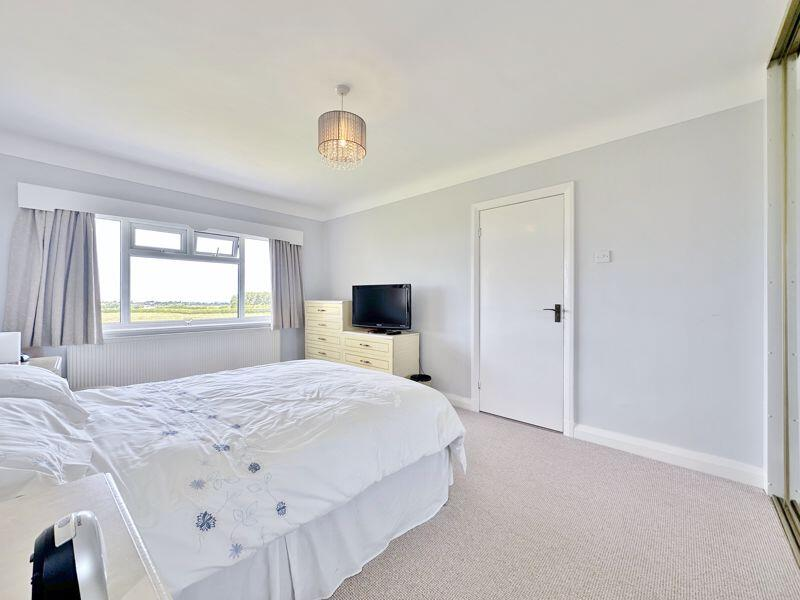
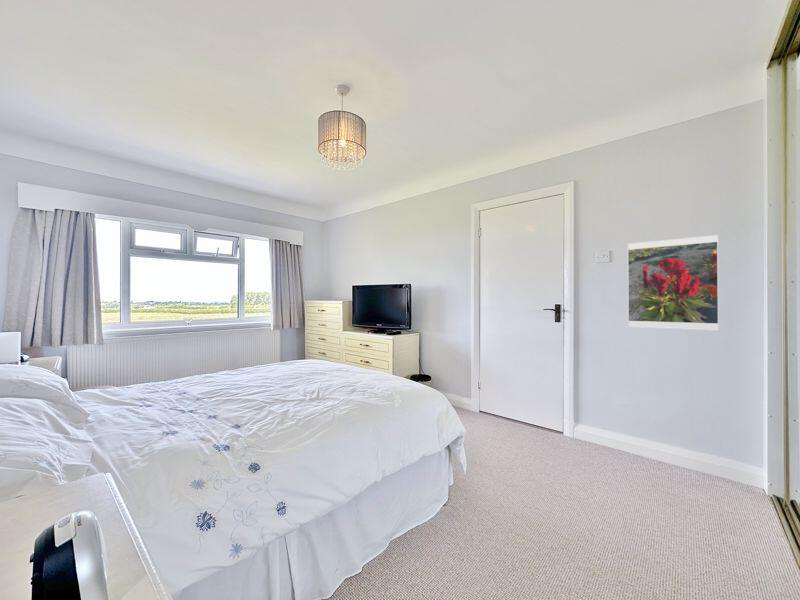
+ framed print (670, 284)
